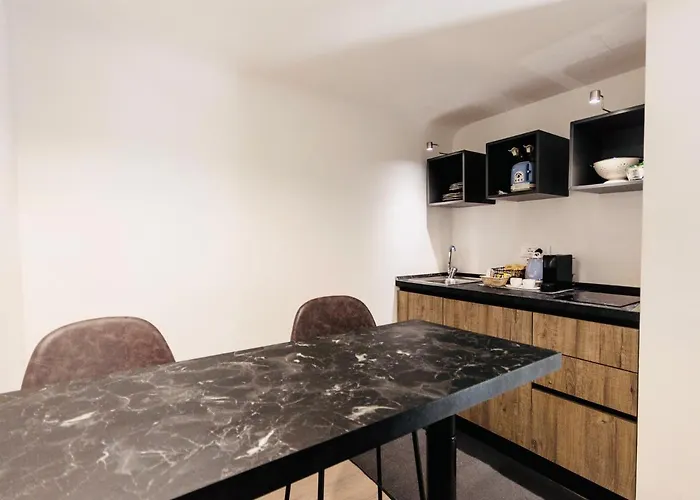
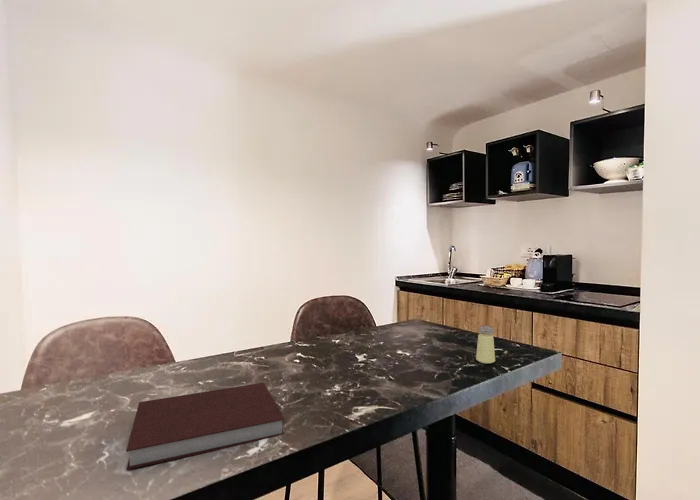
+ notebook (208, 417)
+ saltshaker (485, 343)
